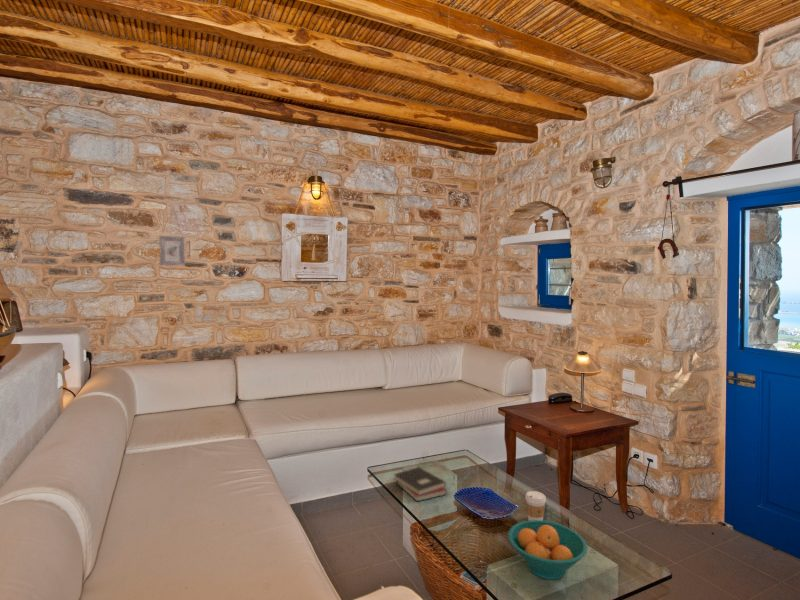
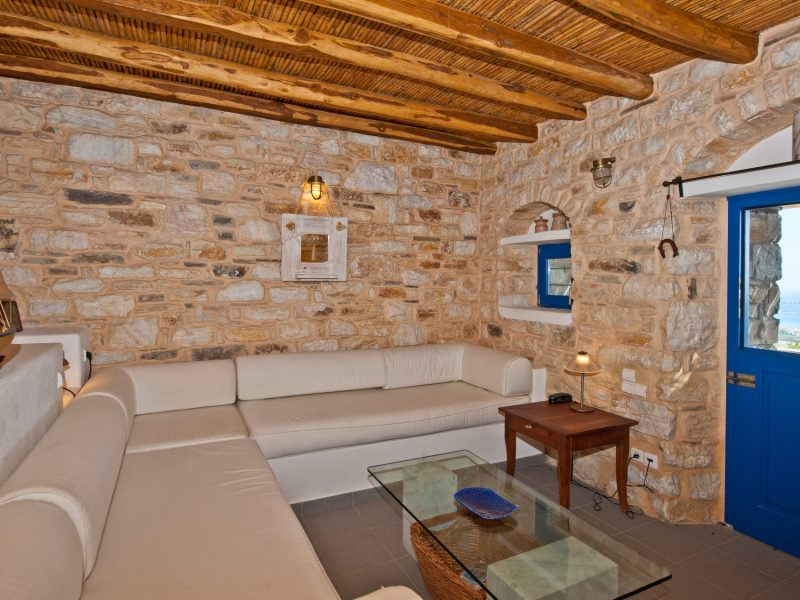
- picture frame (172, 250)
- hardback book (419, 482)
- coffee cup (535, 507)
- fruit bowl (546, 547)
